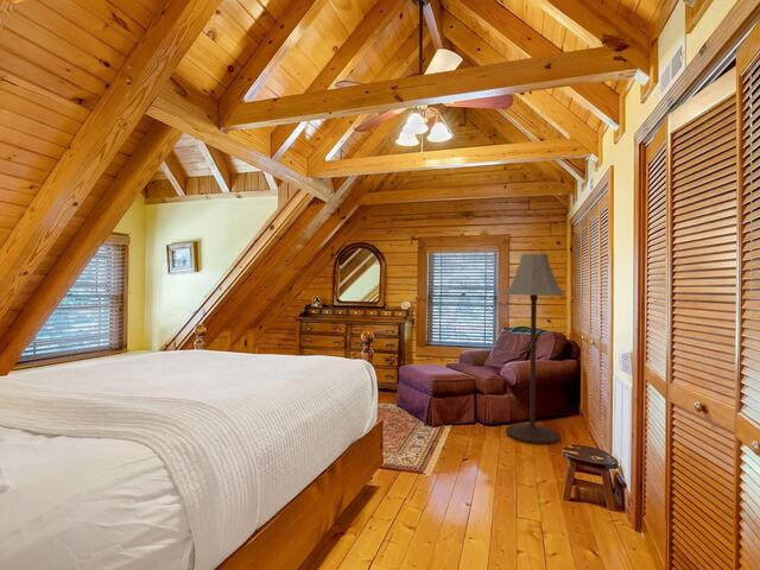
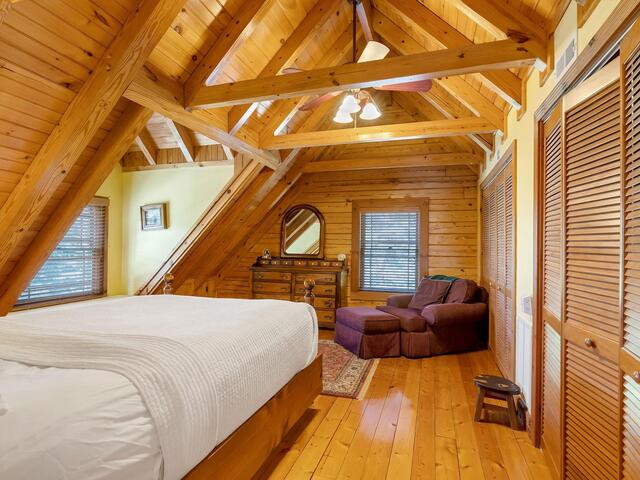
- floor lamp (533, 344)
